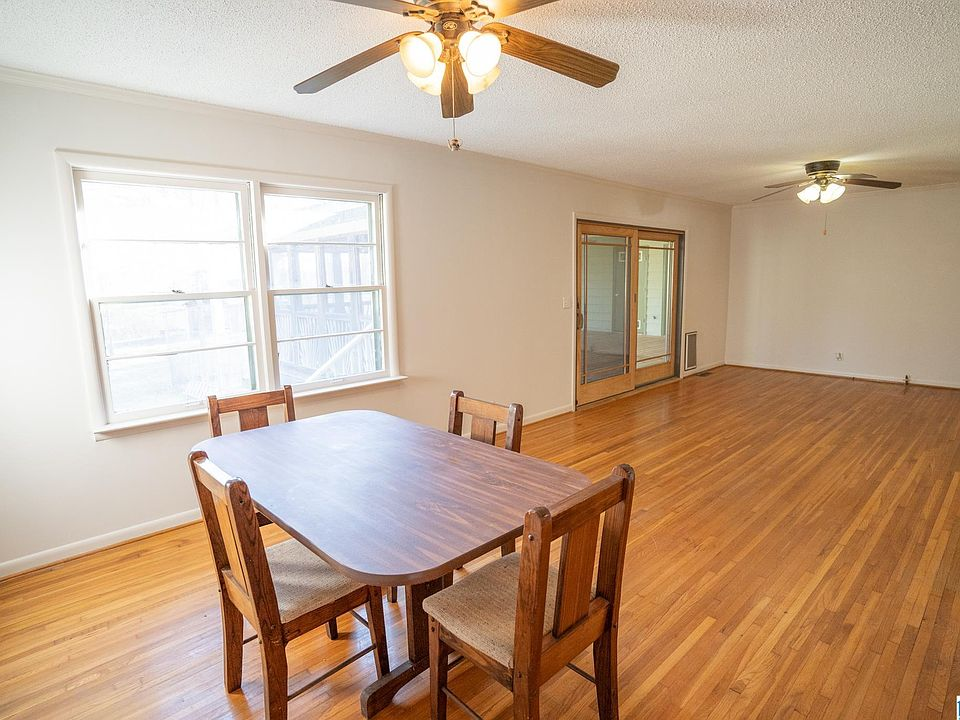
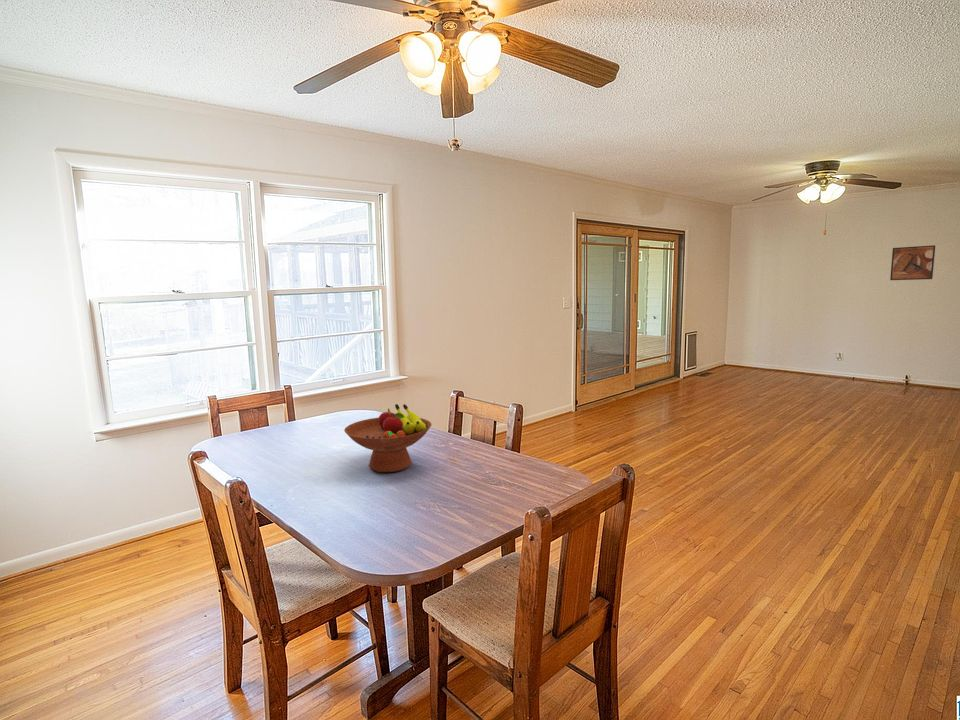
+ fruit bowl (389, 438)
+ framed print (912, 263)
